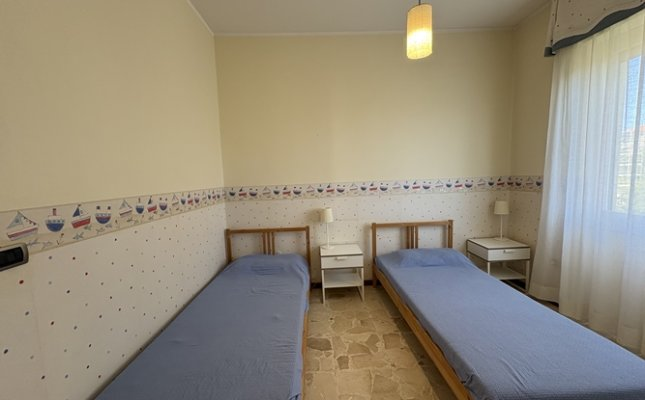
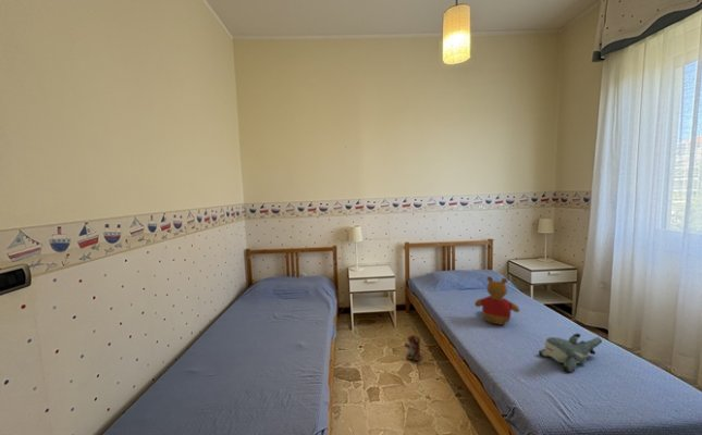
+ plush toy (412, 346)
+ shark plush (577, 348)
+ teddy bear (495, 297)
